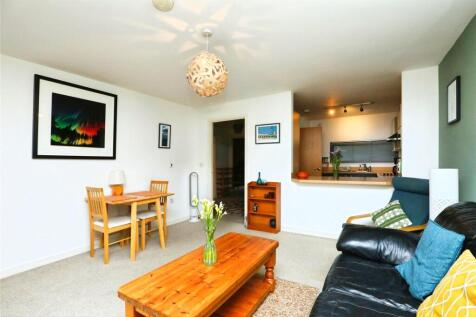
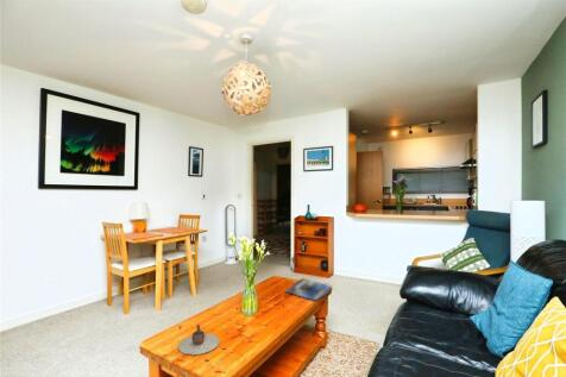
+ magazine (308, 288)
+ teapot (199, 334)
